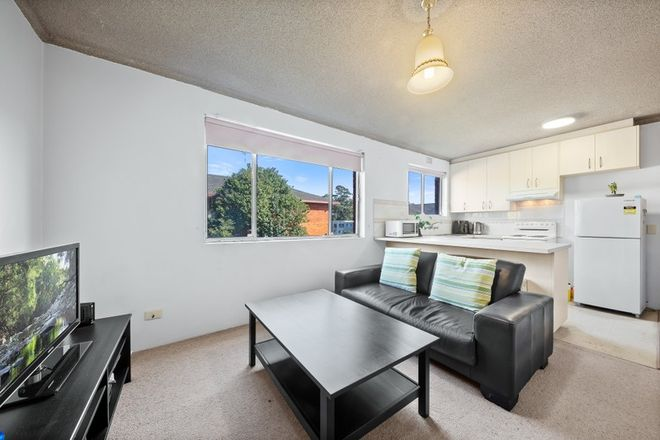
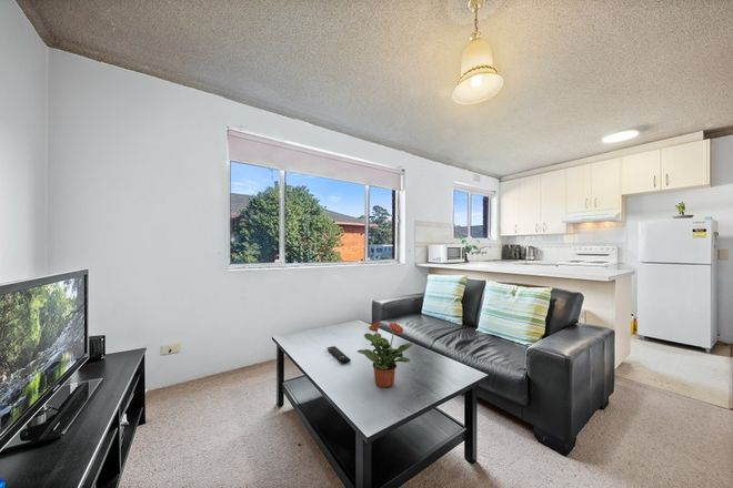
+ potted plant (384, 352)
+ remote control (338, 354)
